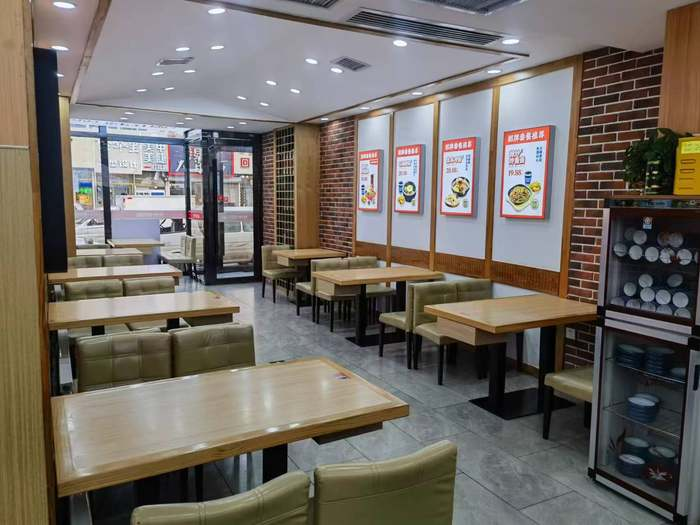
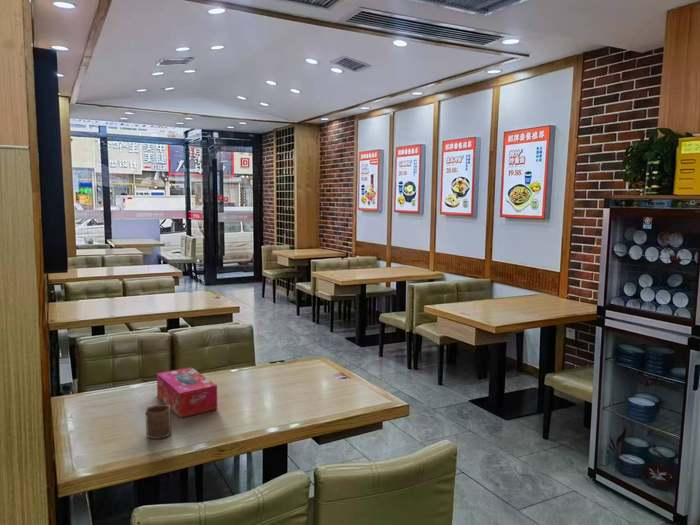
+ cup (158, 421)
+ tissue box (186, 390)
